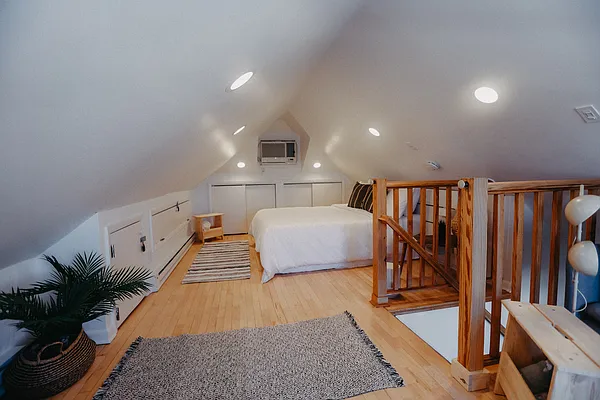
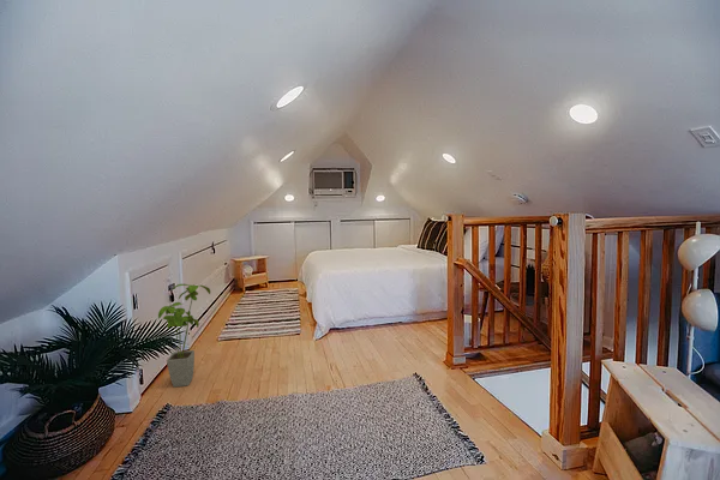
+ house plant (186, 331)
